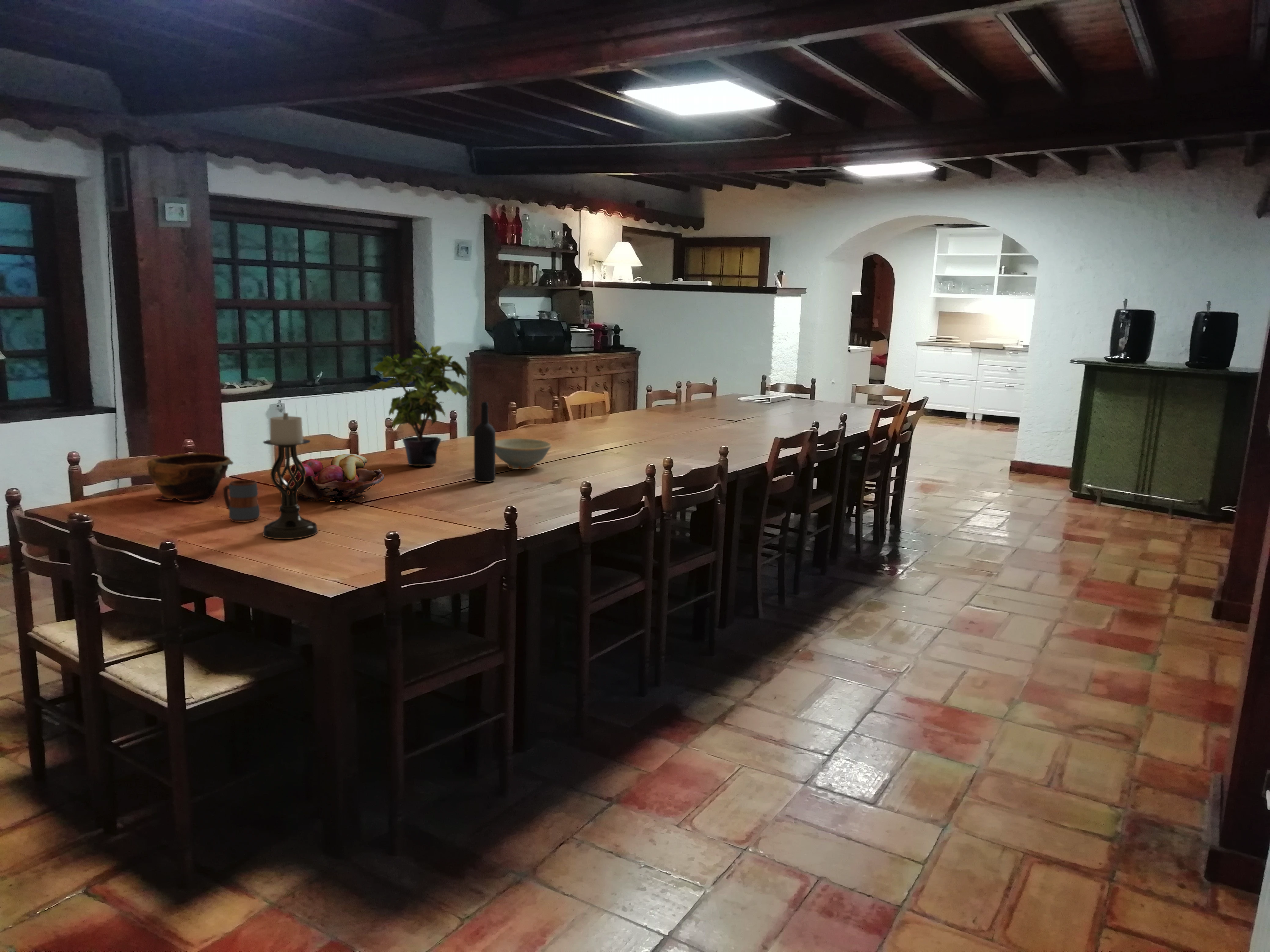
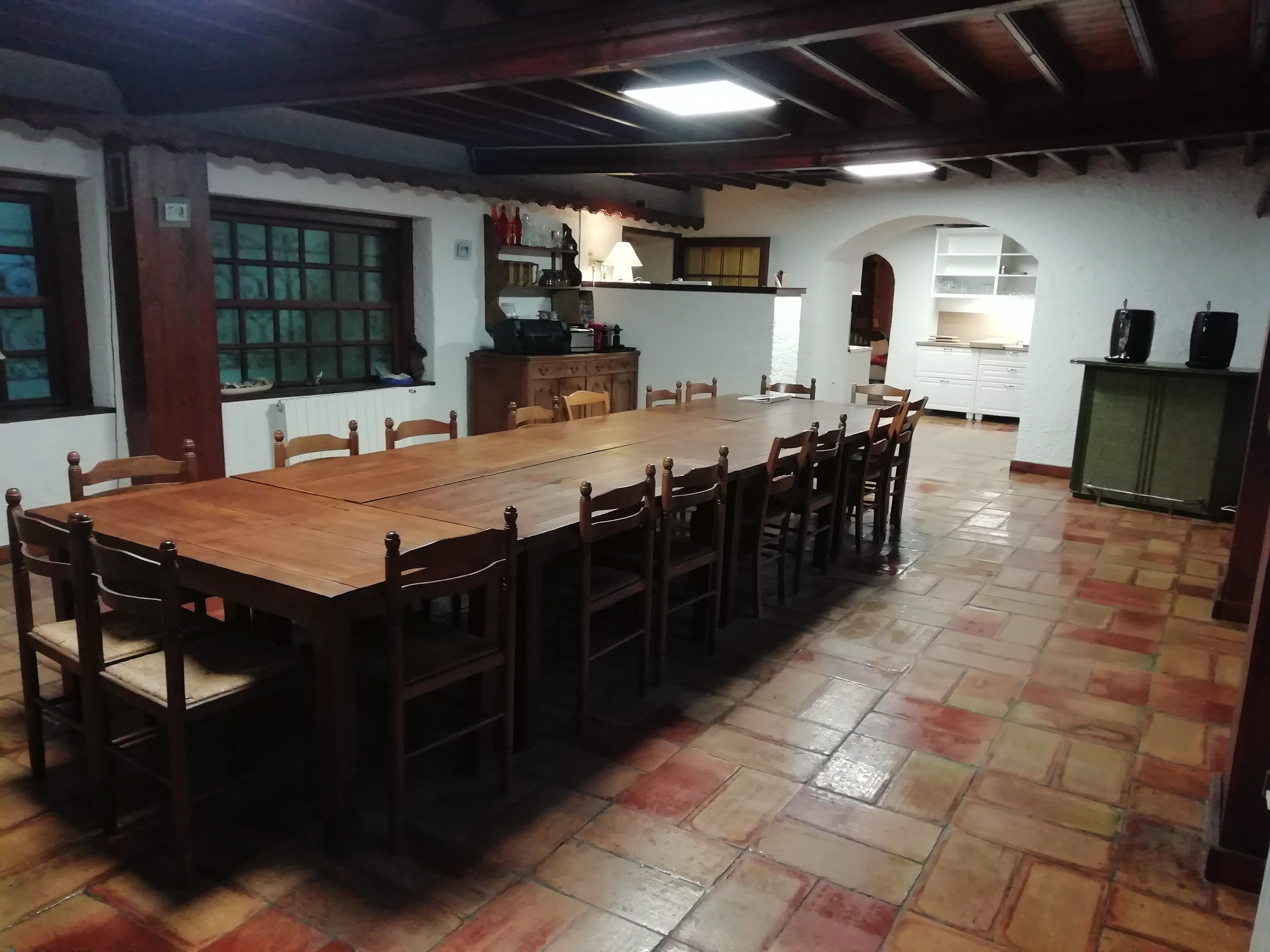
- wine bottle (485, 442)
- candle holder (289, 473)
- mug (239, 500)
- bowl (190, 477)
- dish (521, 455)
- fruit basket (333, 476)
- potted plant (422, 403)
